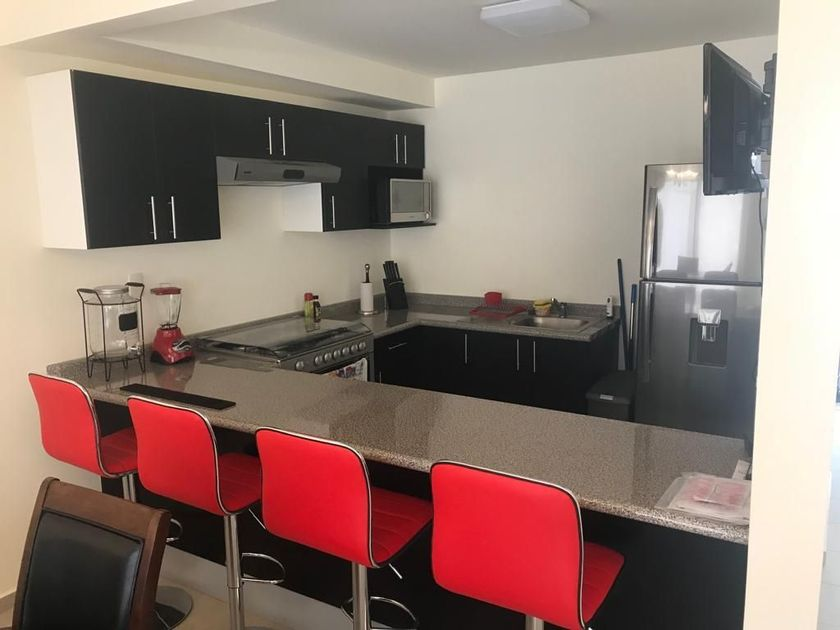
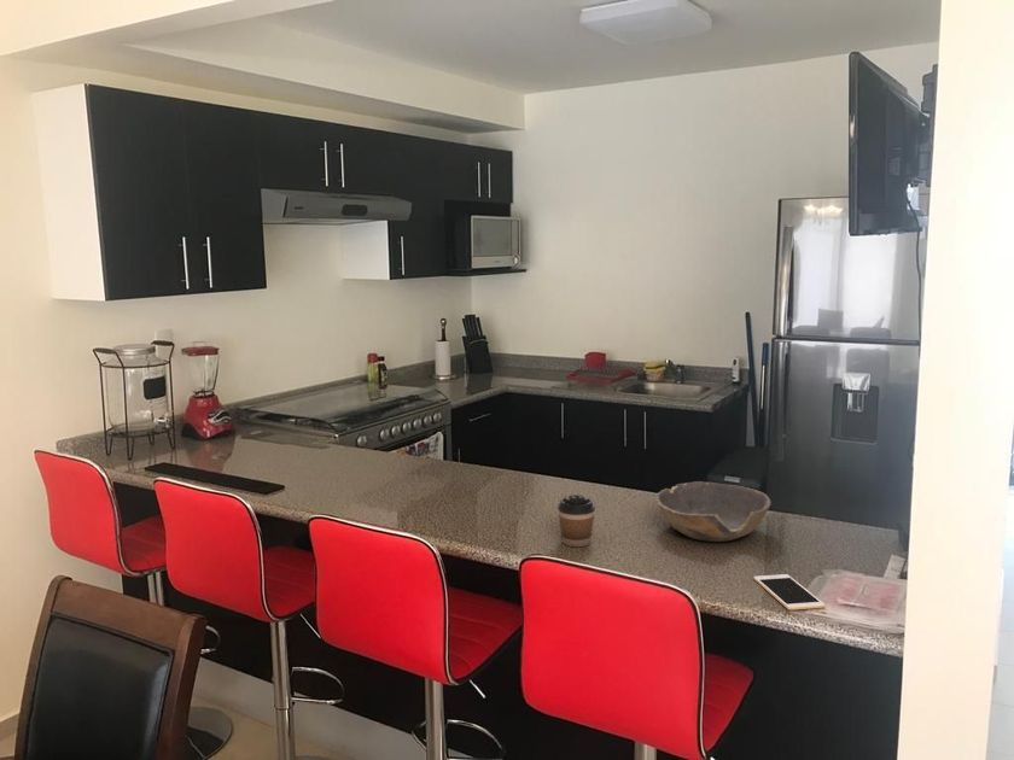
+ coffee cup (576, 518)
+ cell phone (787, 591)
+ bowl (711, 514)
